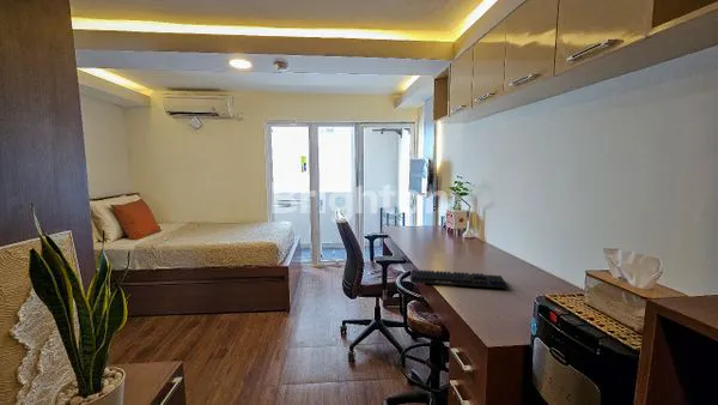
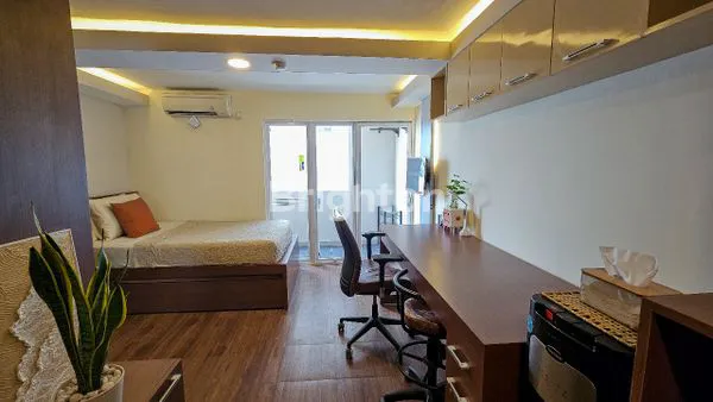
- keyboard (456, 278)
